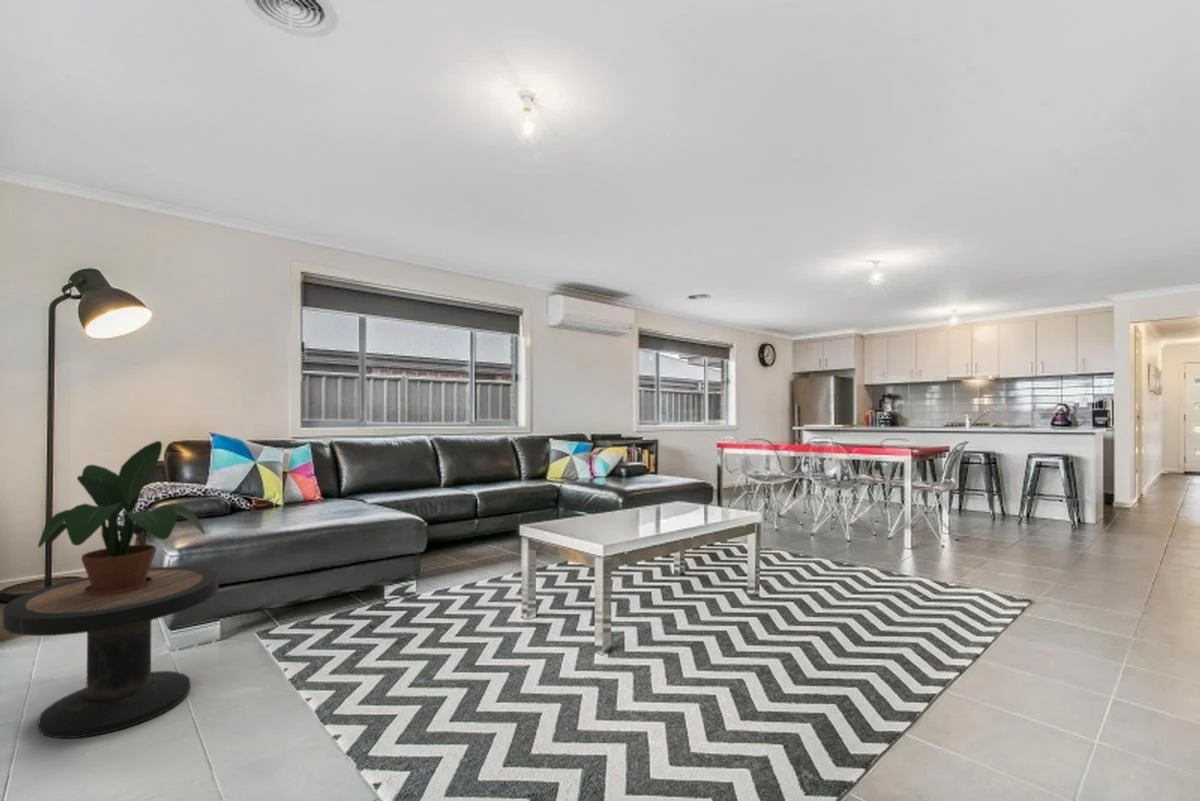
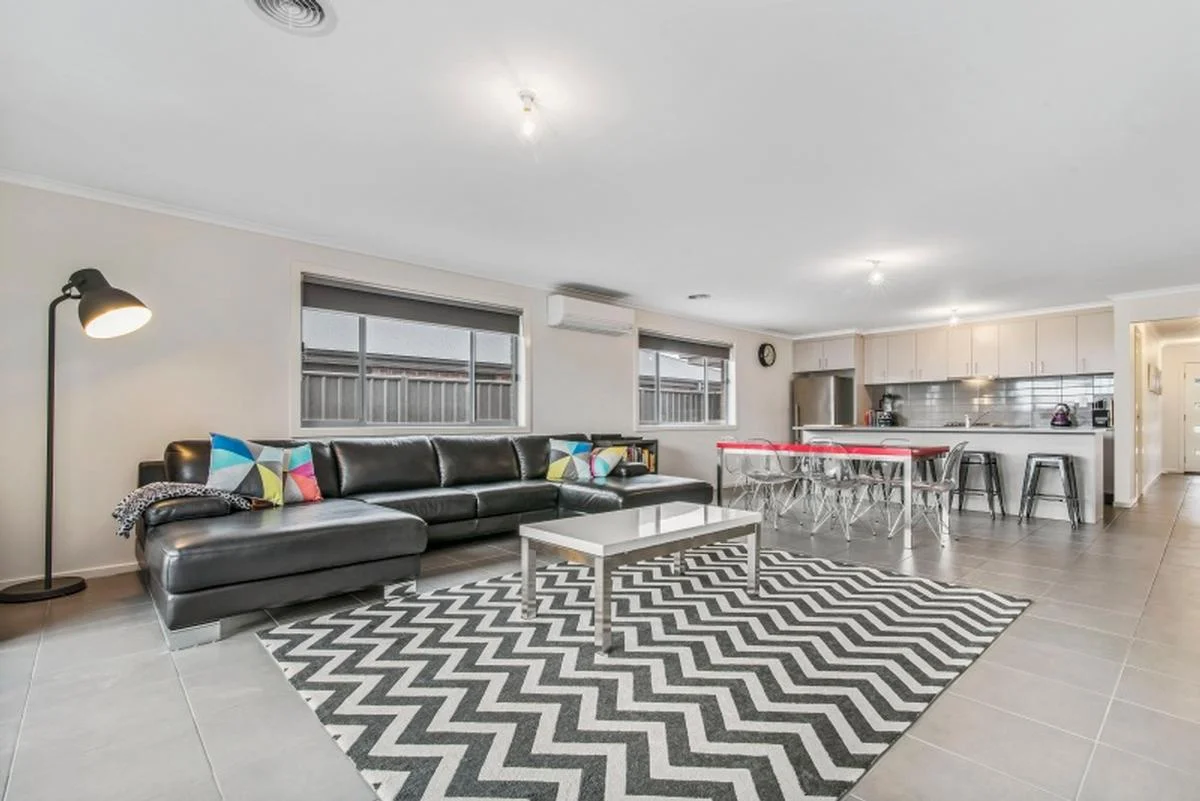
- side table (120, 646)
- potted plant (116, 514)
